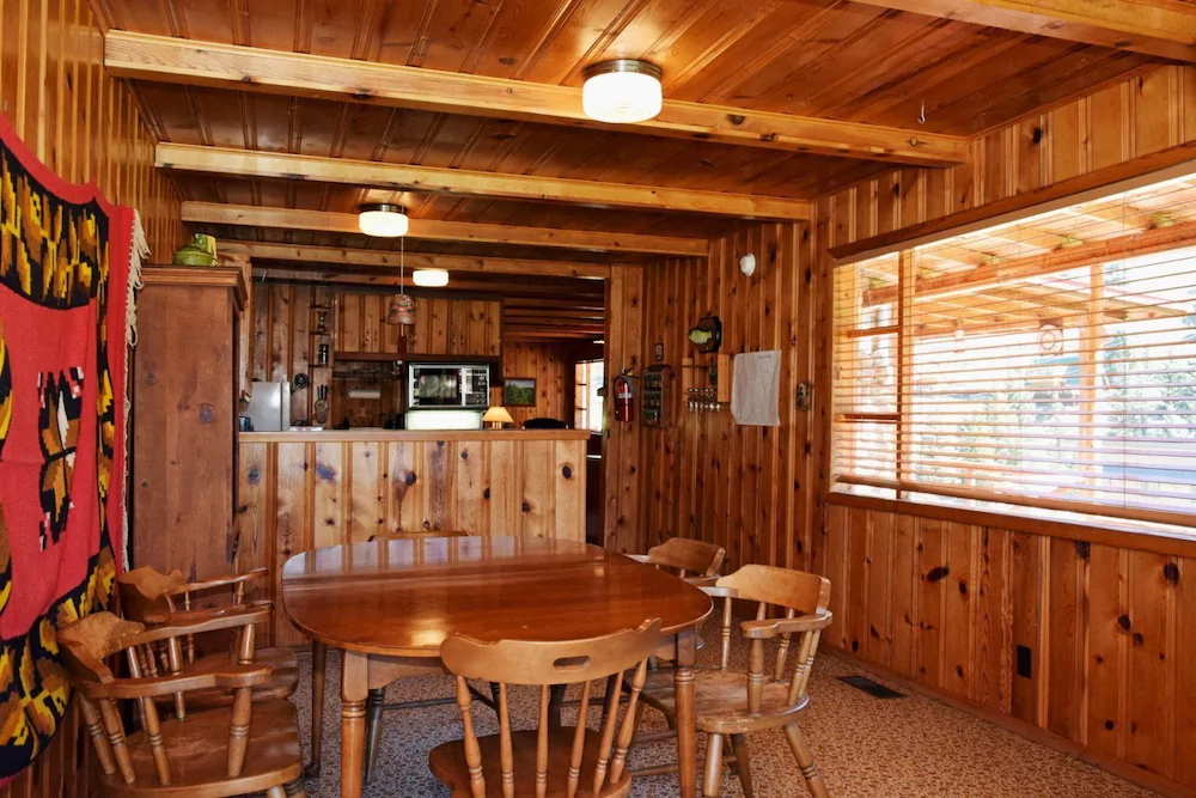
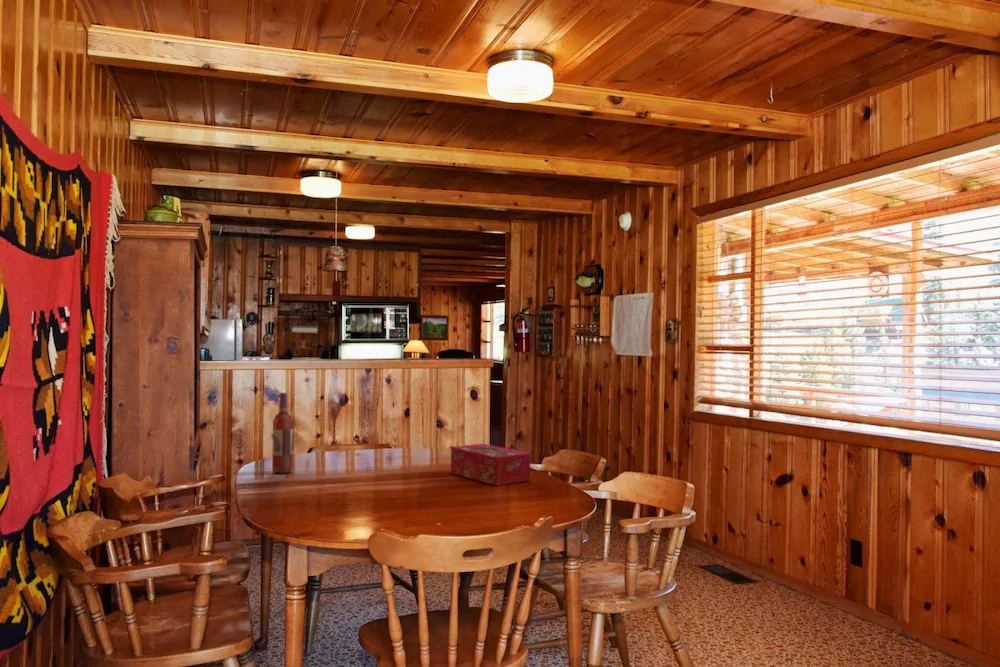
+ wine bottle (282, 432)
+ tissue box (489, 463)
